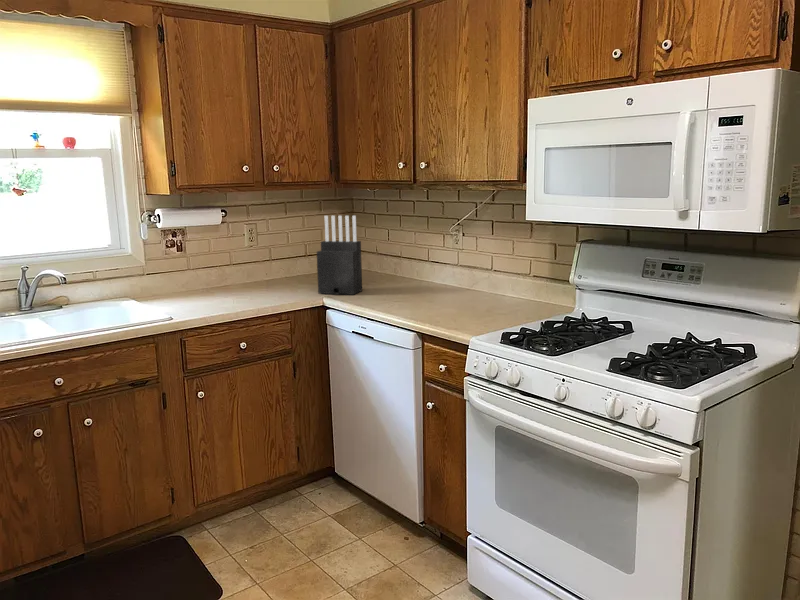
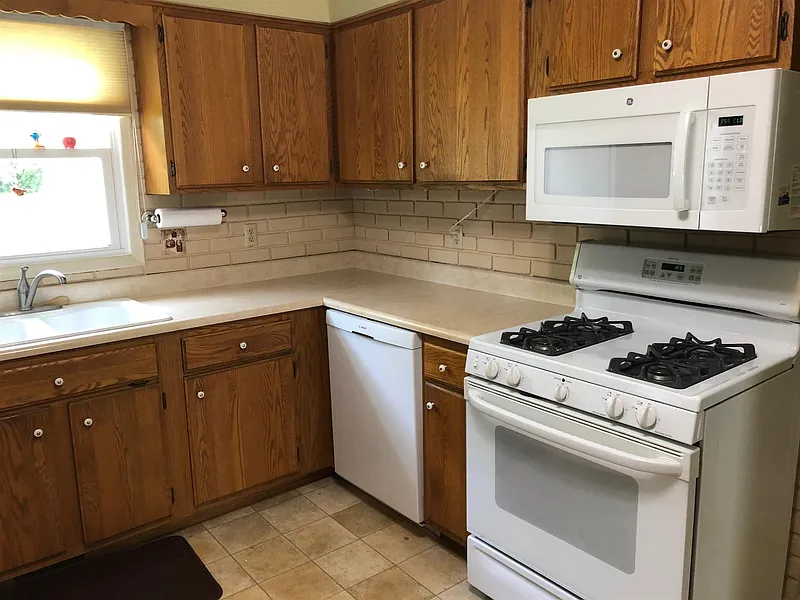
- knife block (338, 254)
